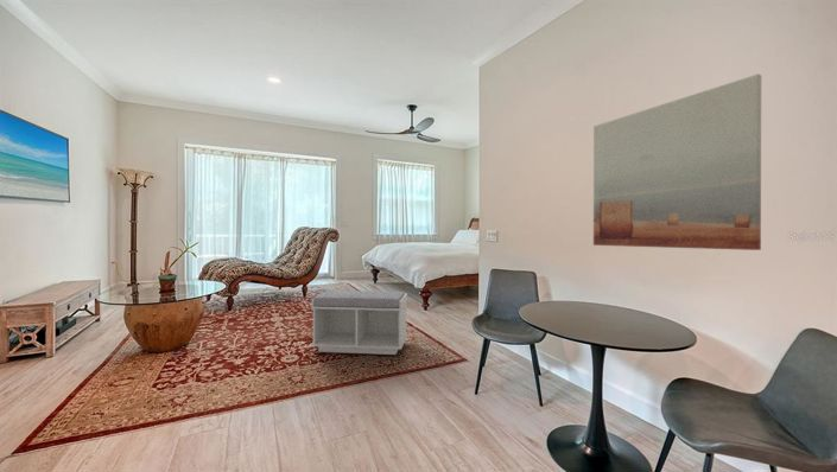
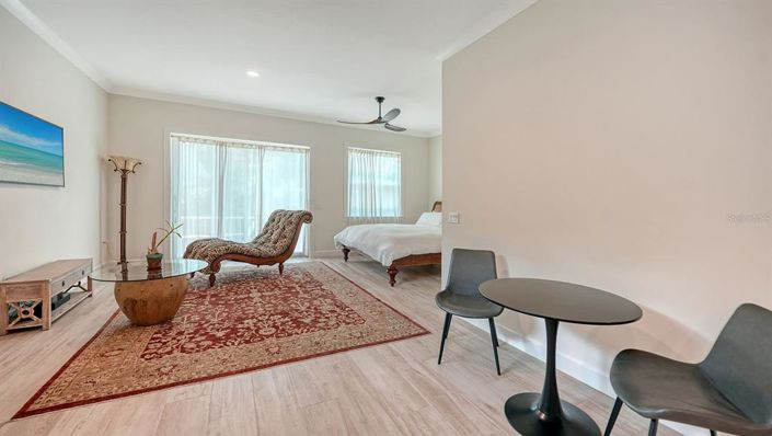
- wall art (661, 176)
- bench (361, 319)
